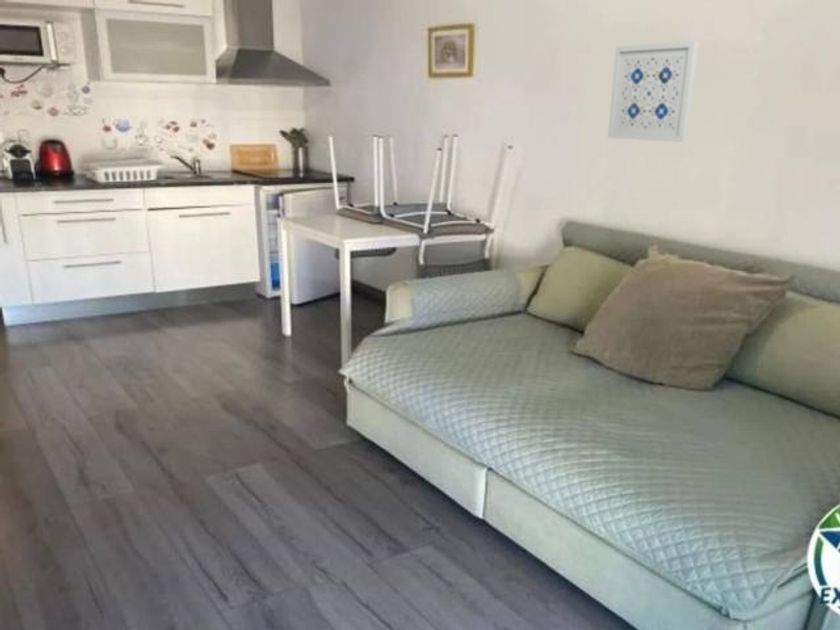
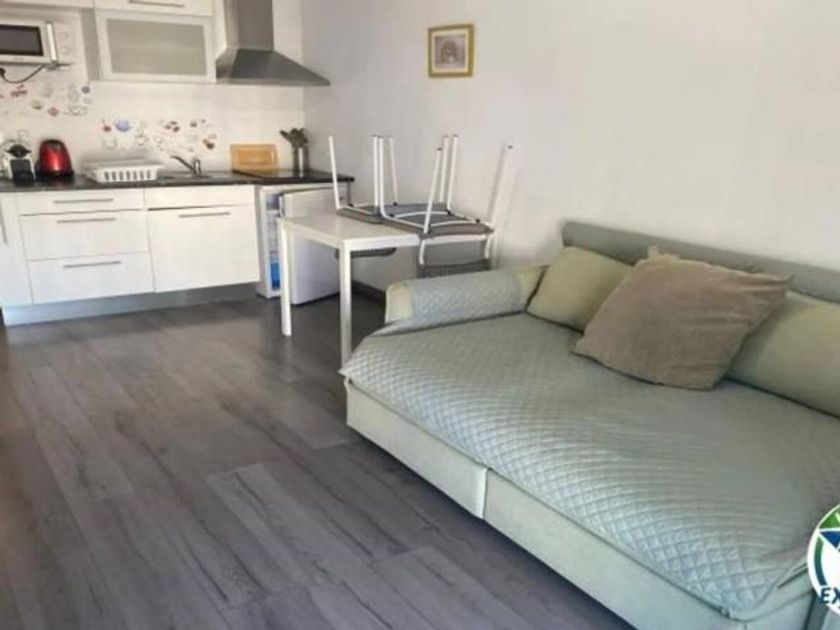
- wall art (650, 92)
